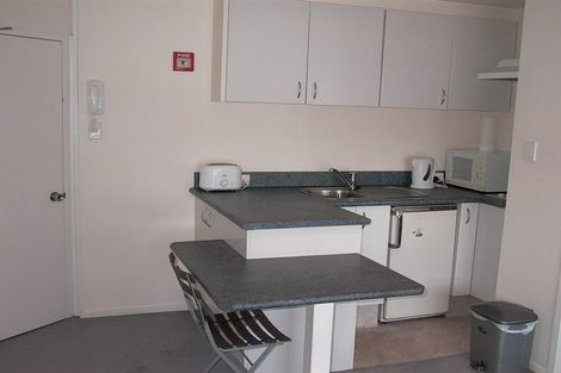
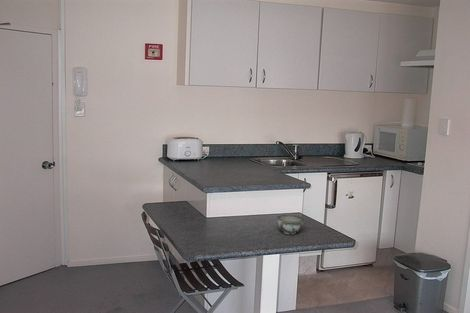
+ bowl (290, 225)
